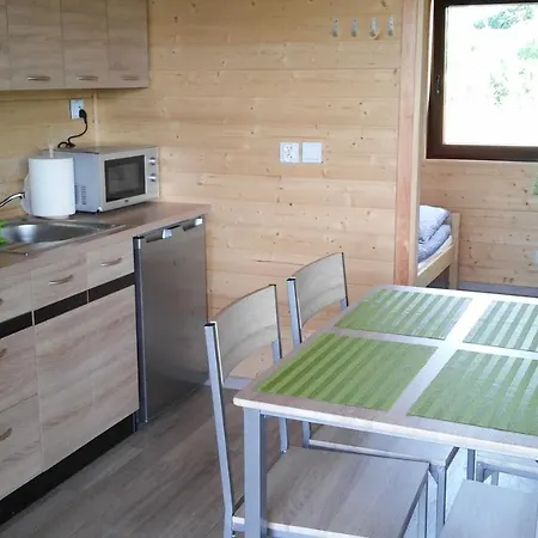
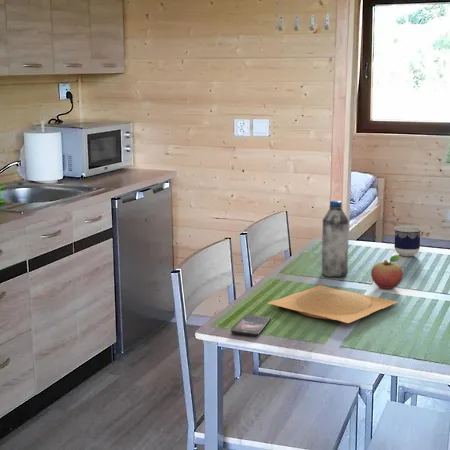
+ cup (407, 240)
+ smartphone (251, 324)
+ water bottle (335, 238)
+ fruit (387, 271)
+ plate (332, 300)
